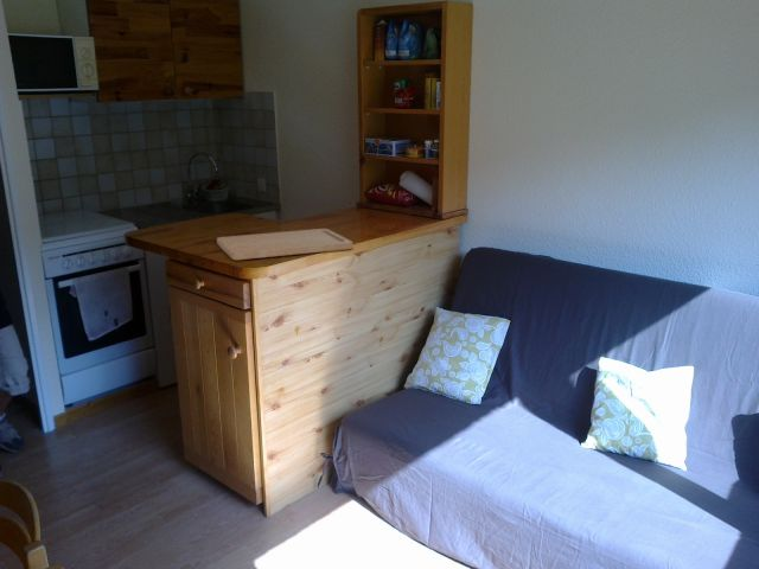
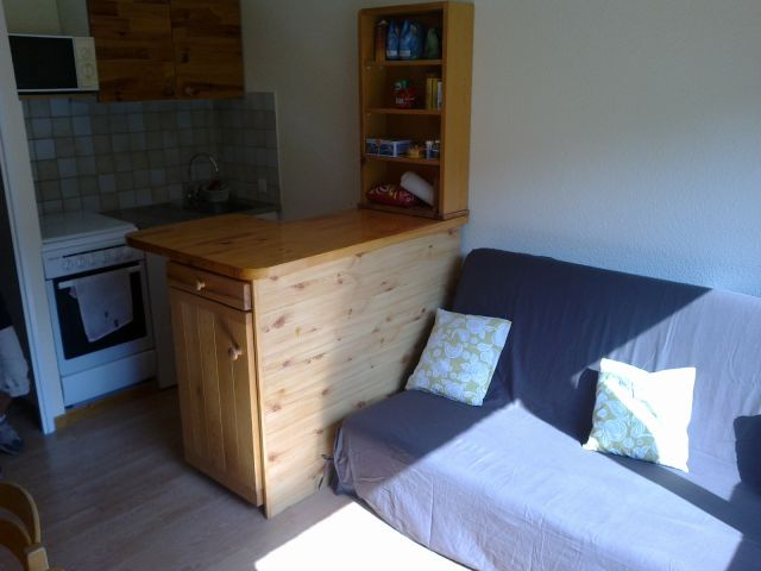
- cutting board (283, 242)
